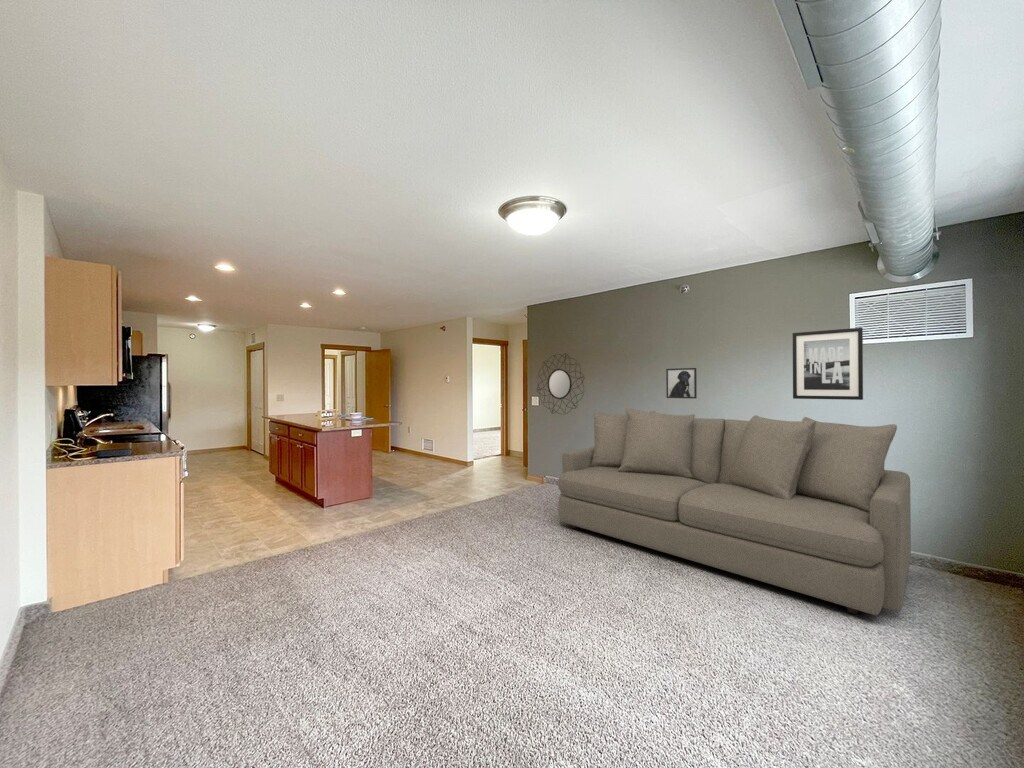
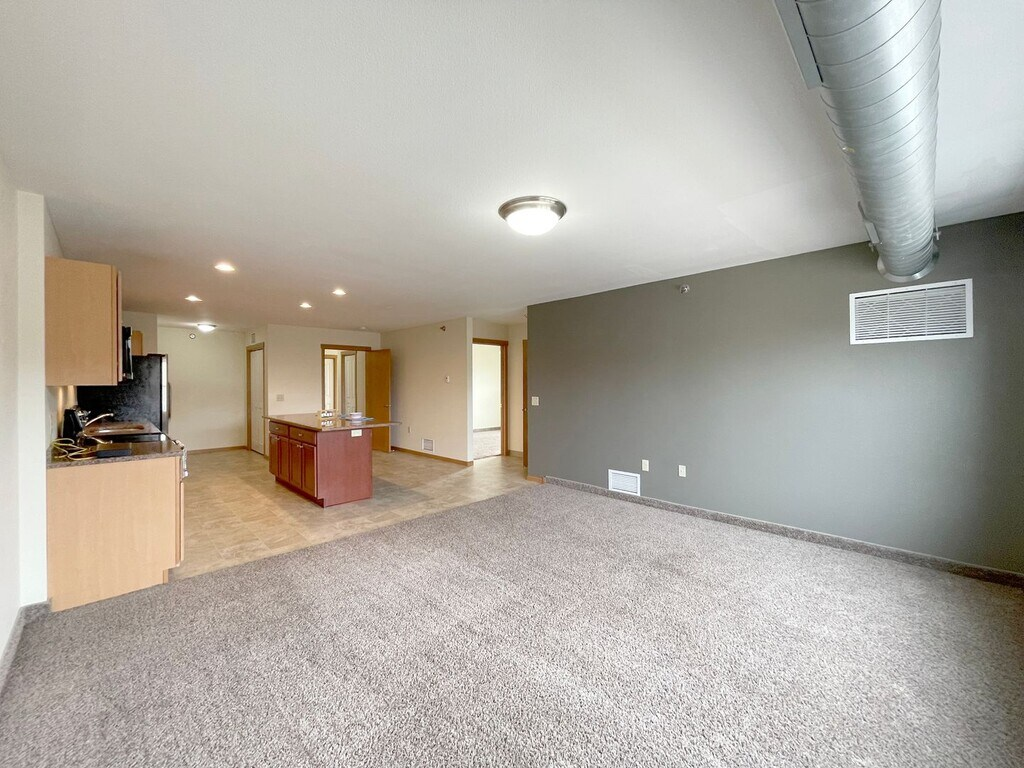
- wall art (826, 364)
- home mirror (559, 383)
- sofa (707, 476)
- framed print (681, 383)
